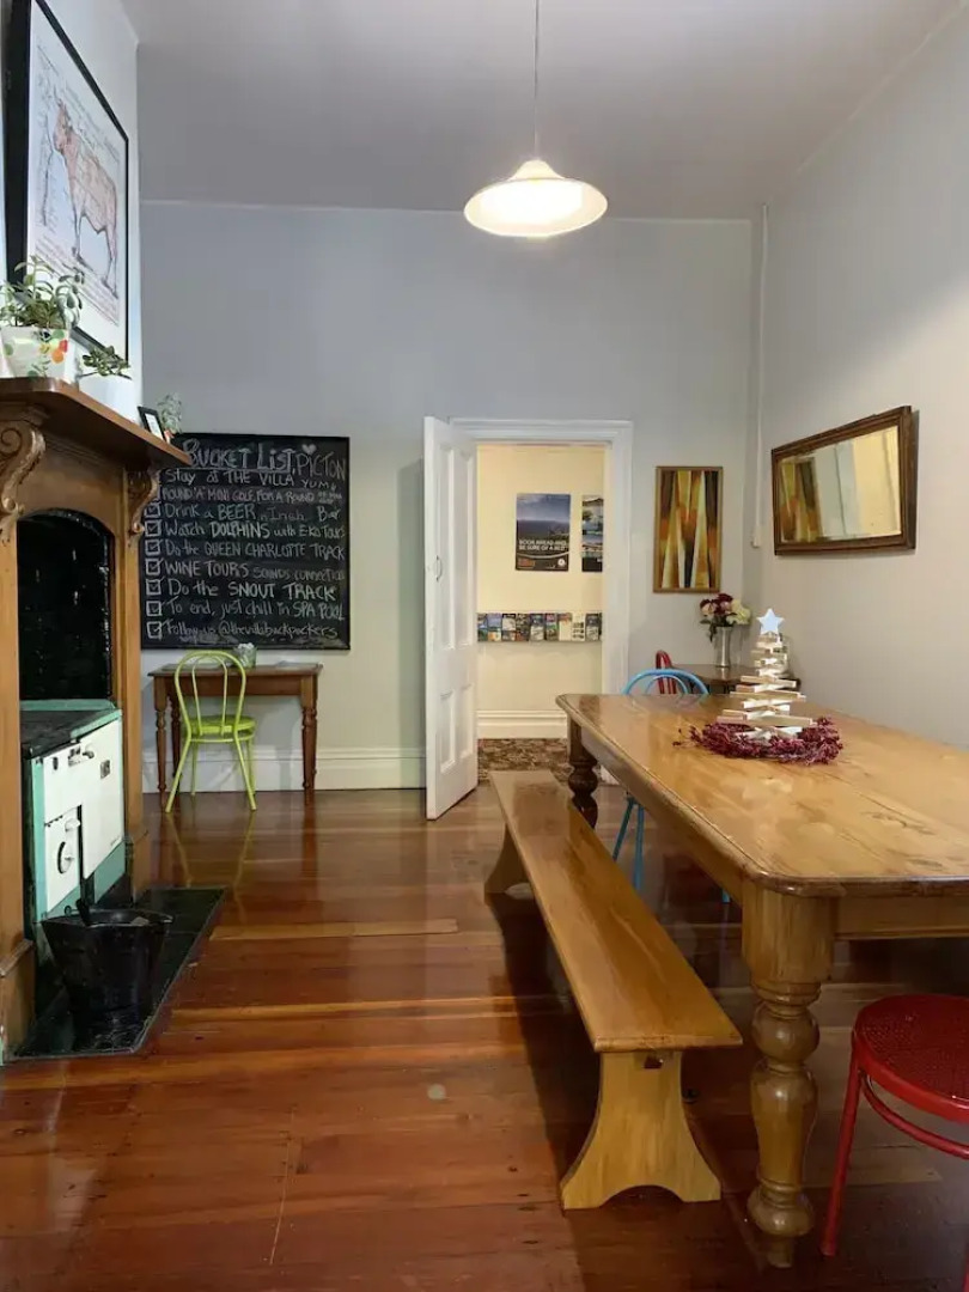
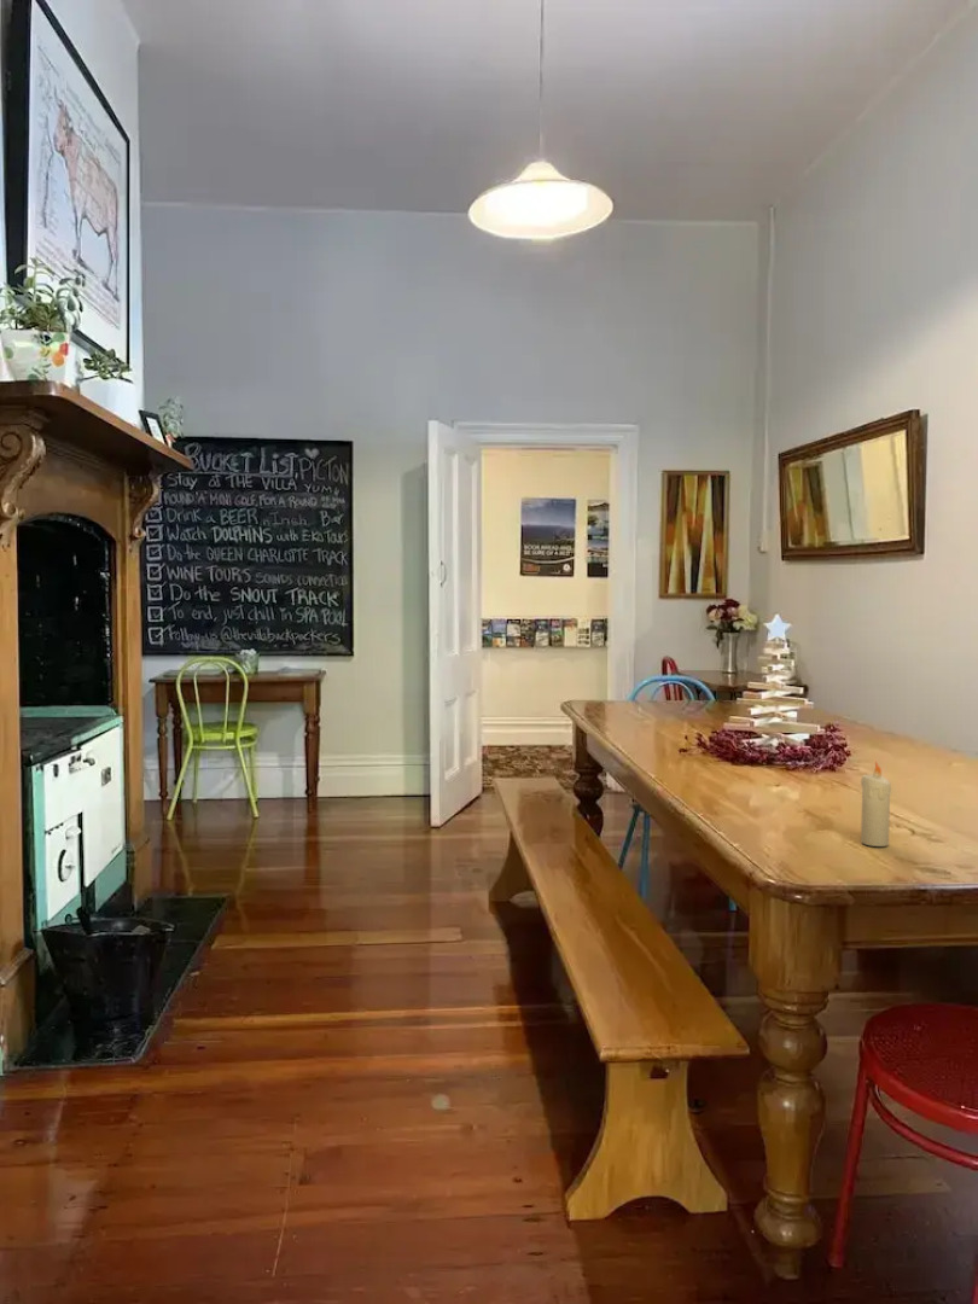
+ candle (875, 802)
